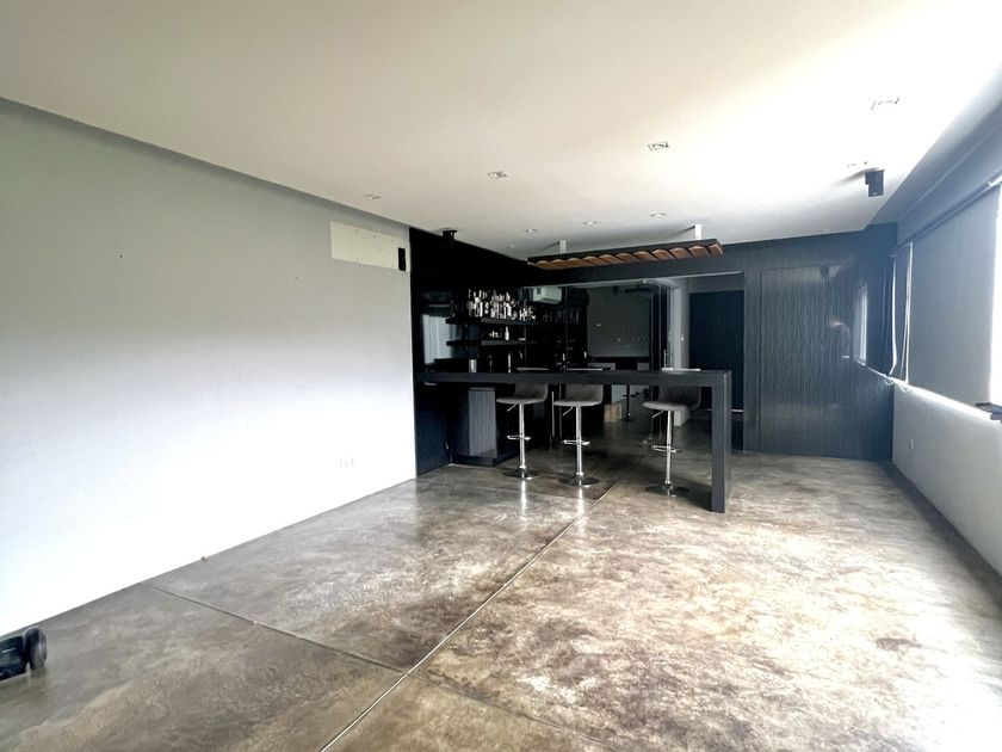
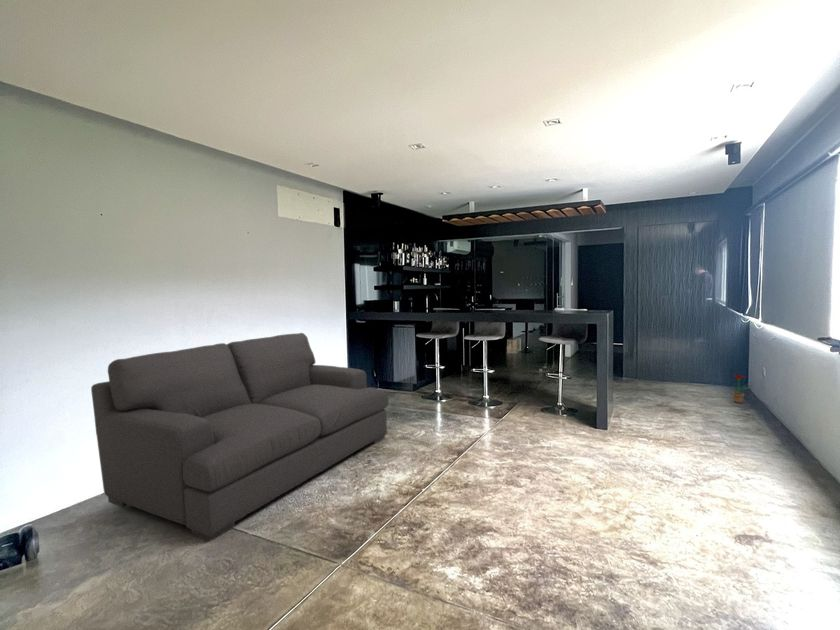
+ decorative plant (742, 387)
+ sofa (264, 405)
